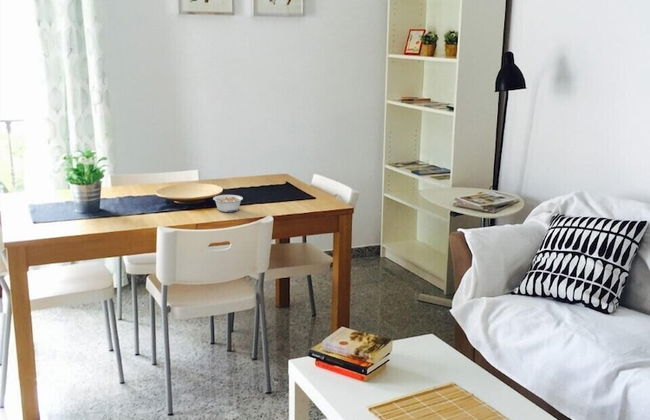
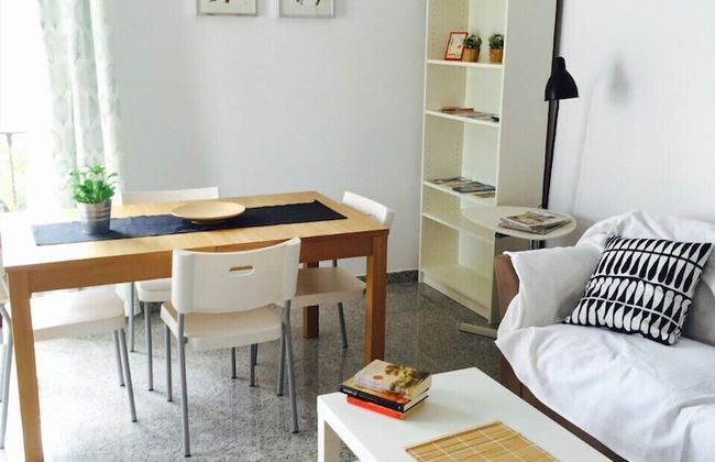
- legume (228, 202)
